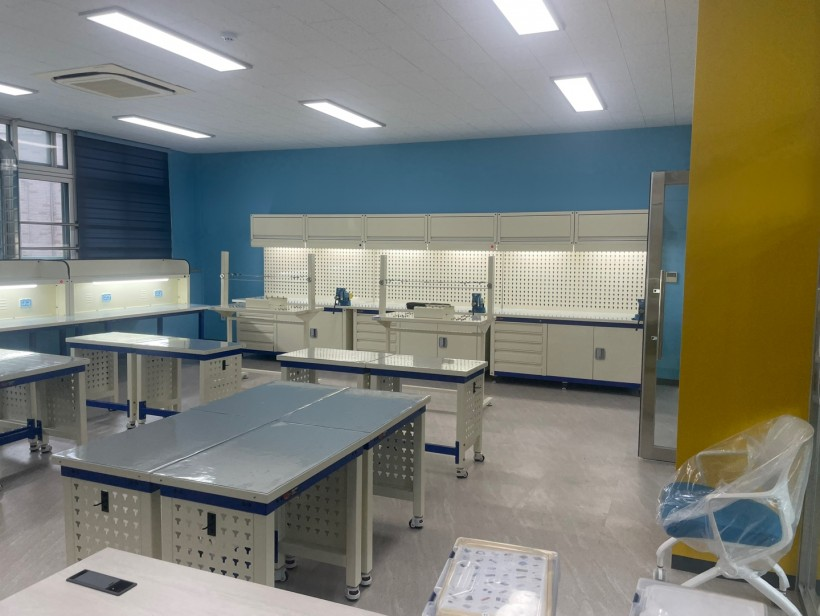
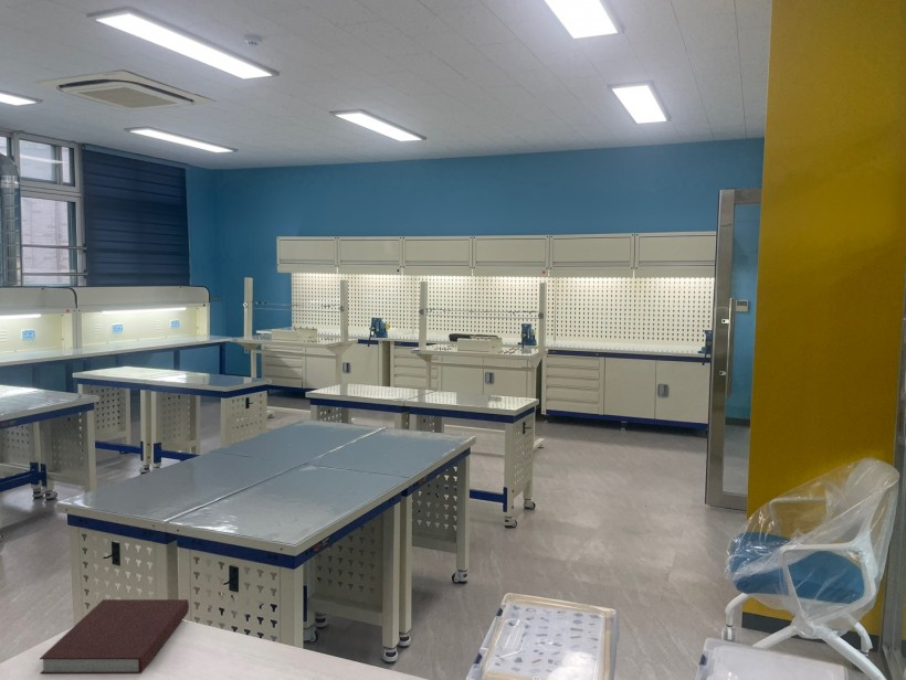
+ notebook (120, 633)
